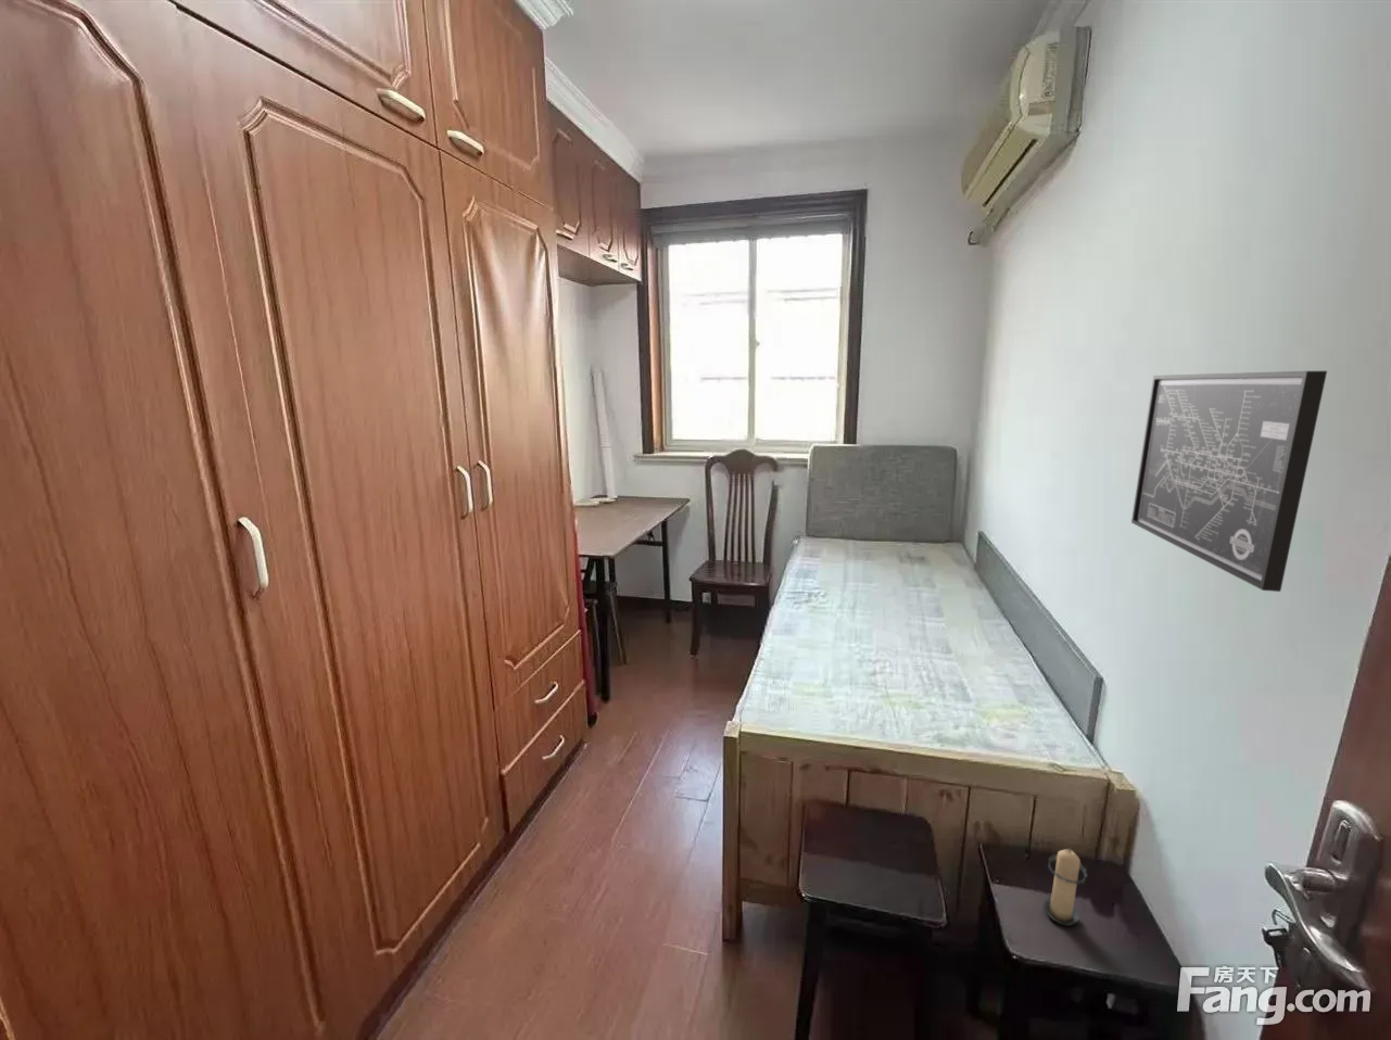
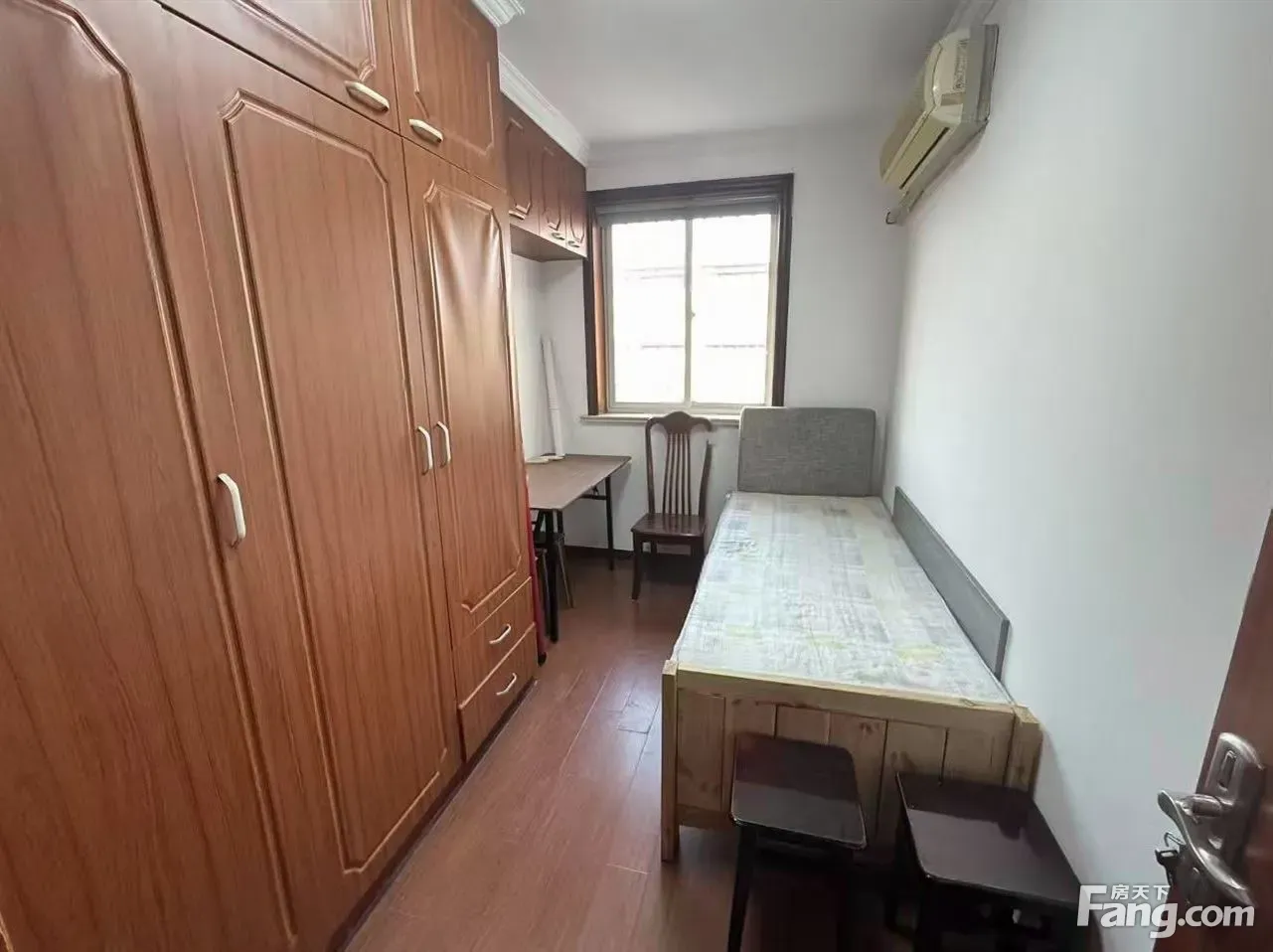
- candle (1065, 881)
- wall art (1205, 464)
